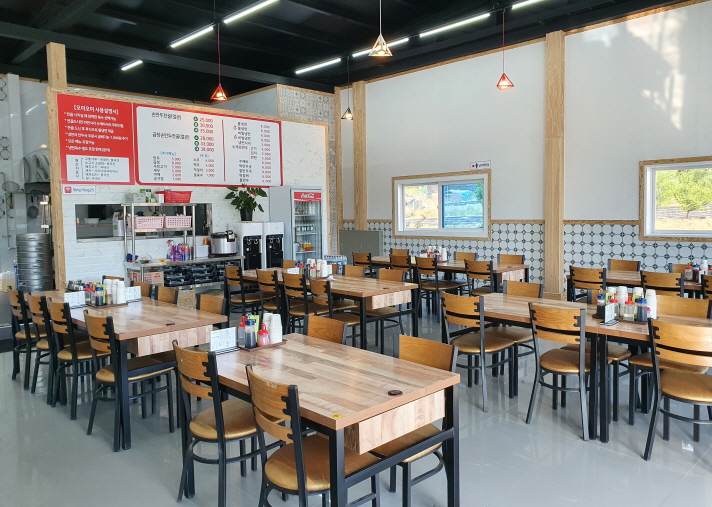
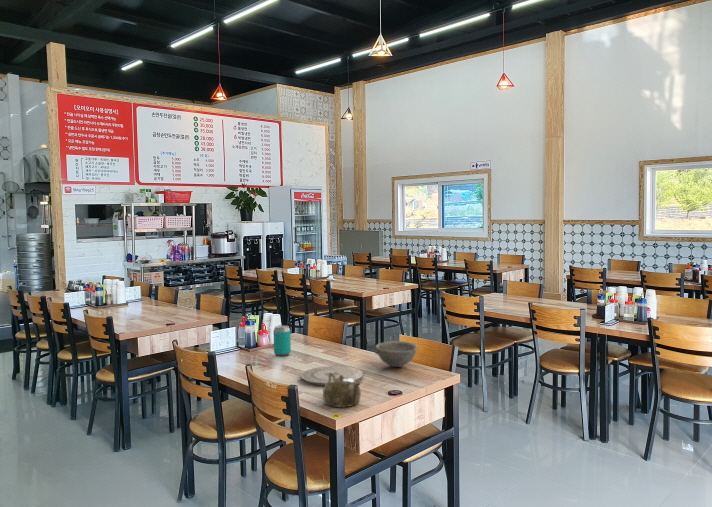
+ beverage can (282, 340)
+ teapot (343, 389)
+ bowl (396, 355)
+ plate (331, 375)
